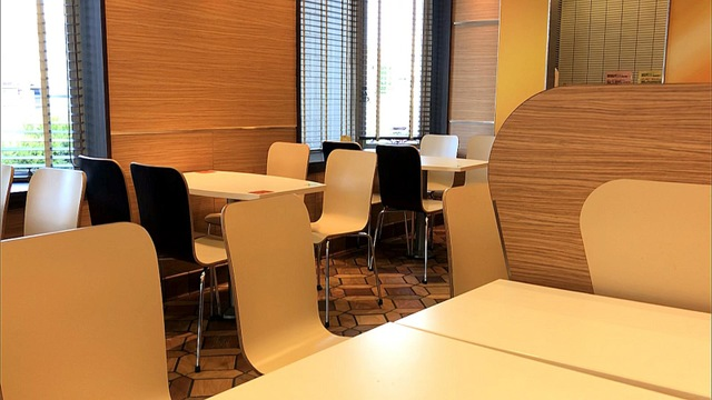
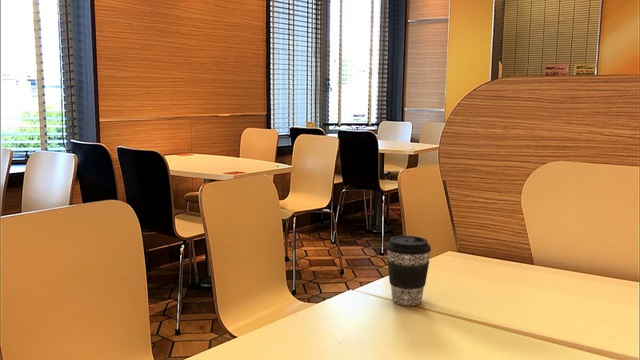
+ coffee cup (407, 270)
